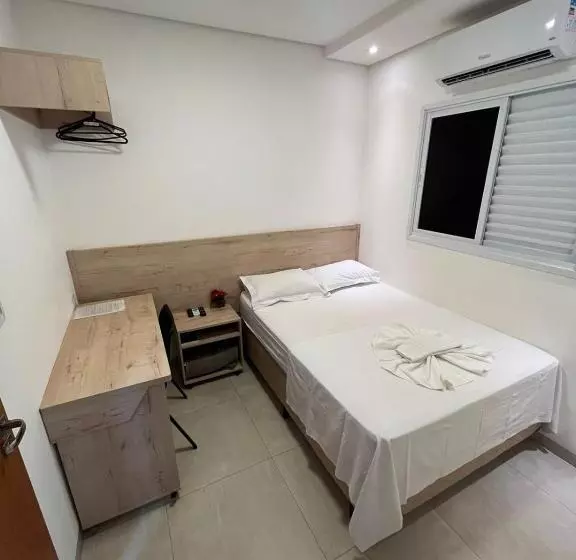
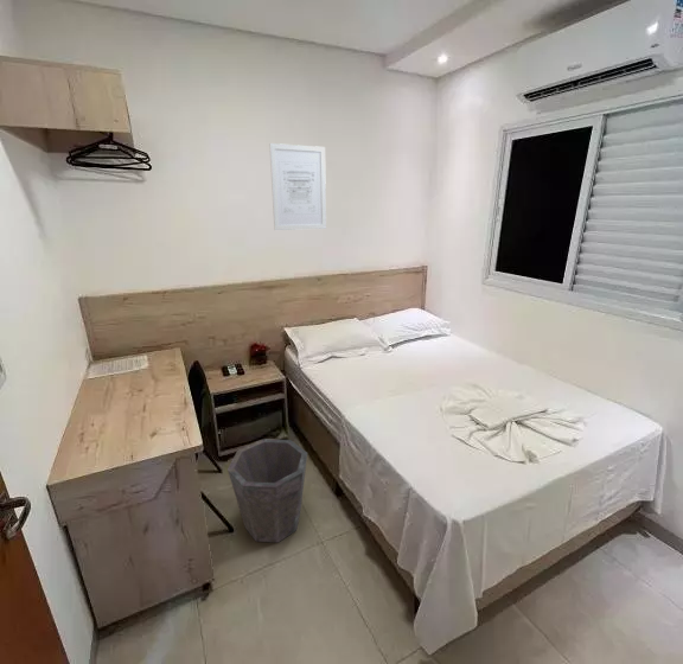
+ waste bin (270, 491)
+ wall art (299, 189)
